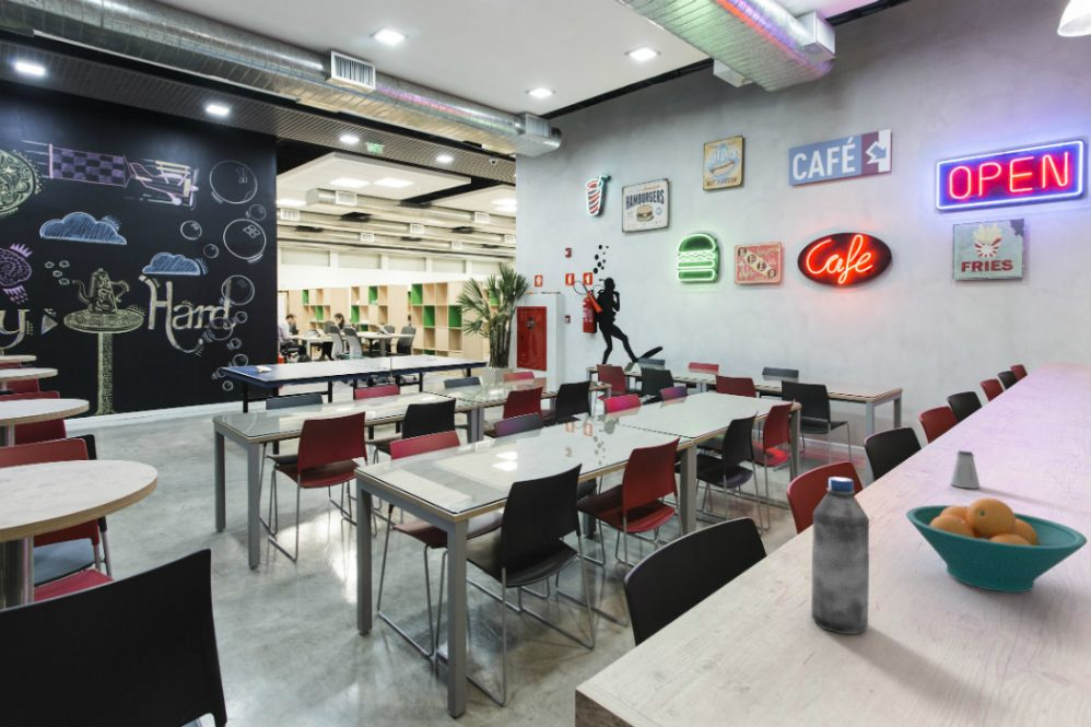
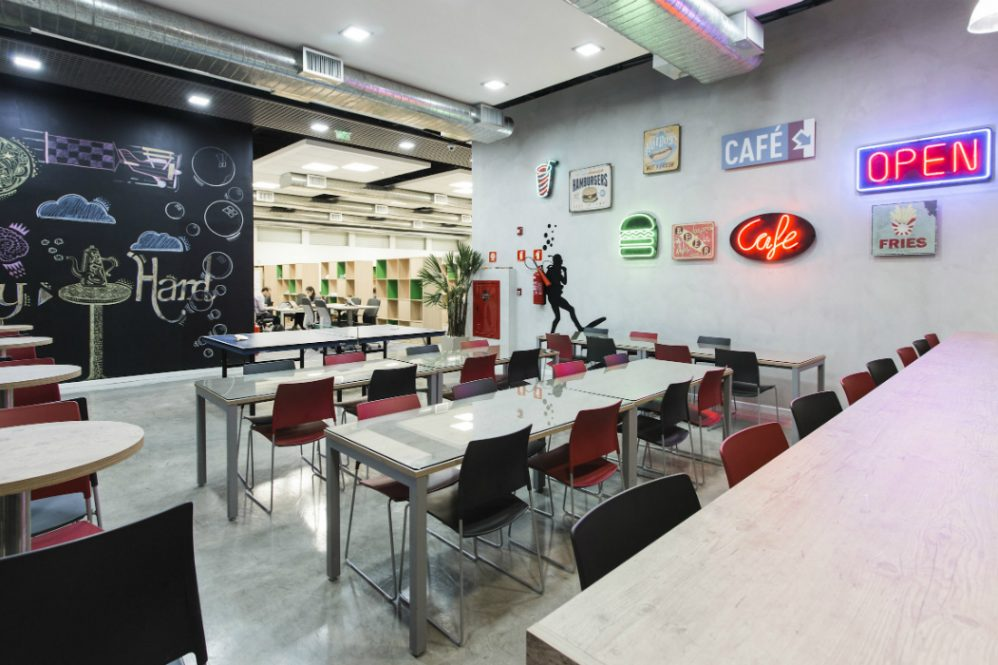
- water bottle (840, 551)
- fruit bowl (989, 539)
- saltshaker (964, 468)
